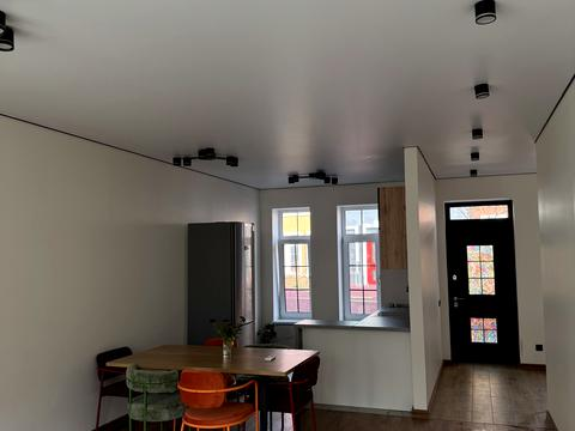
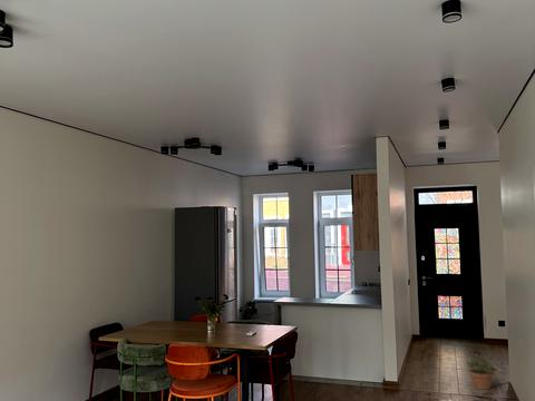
+ potted plant (481, 372)
